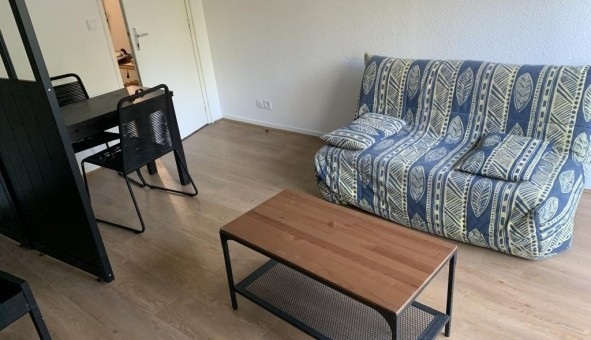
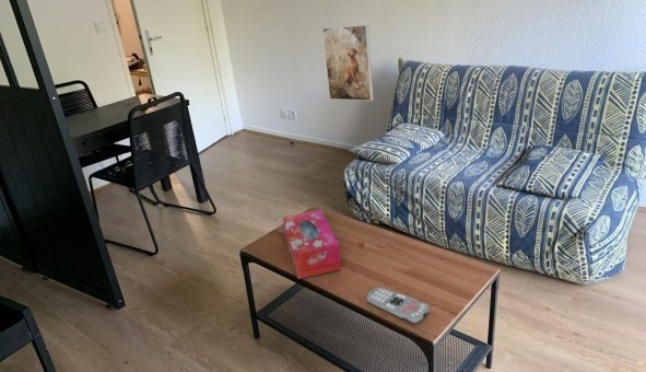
+ tissue box (309, 241)
+ remote control (396, 303)
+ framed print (348, 63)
